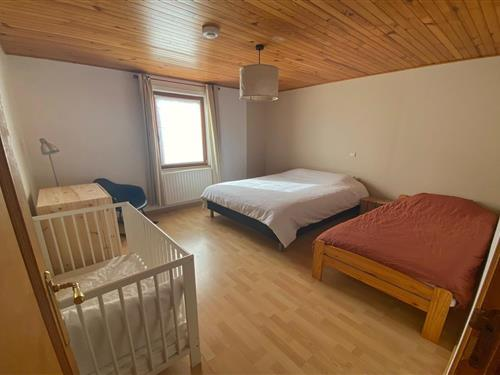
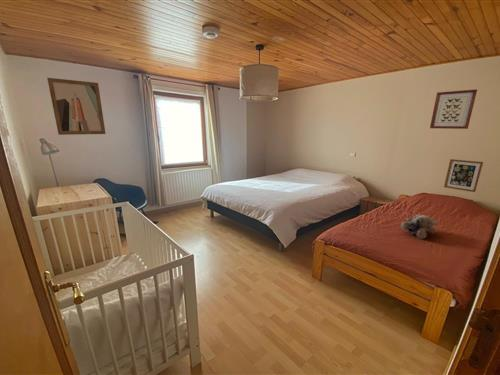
+ wall art (452, 110)
+ teddy bear (420, 223)
+ wall art (78, 108)
+ wall art (462, 175)
